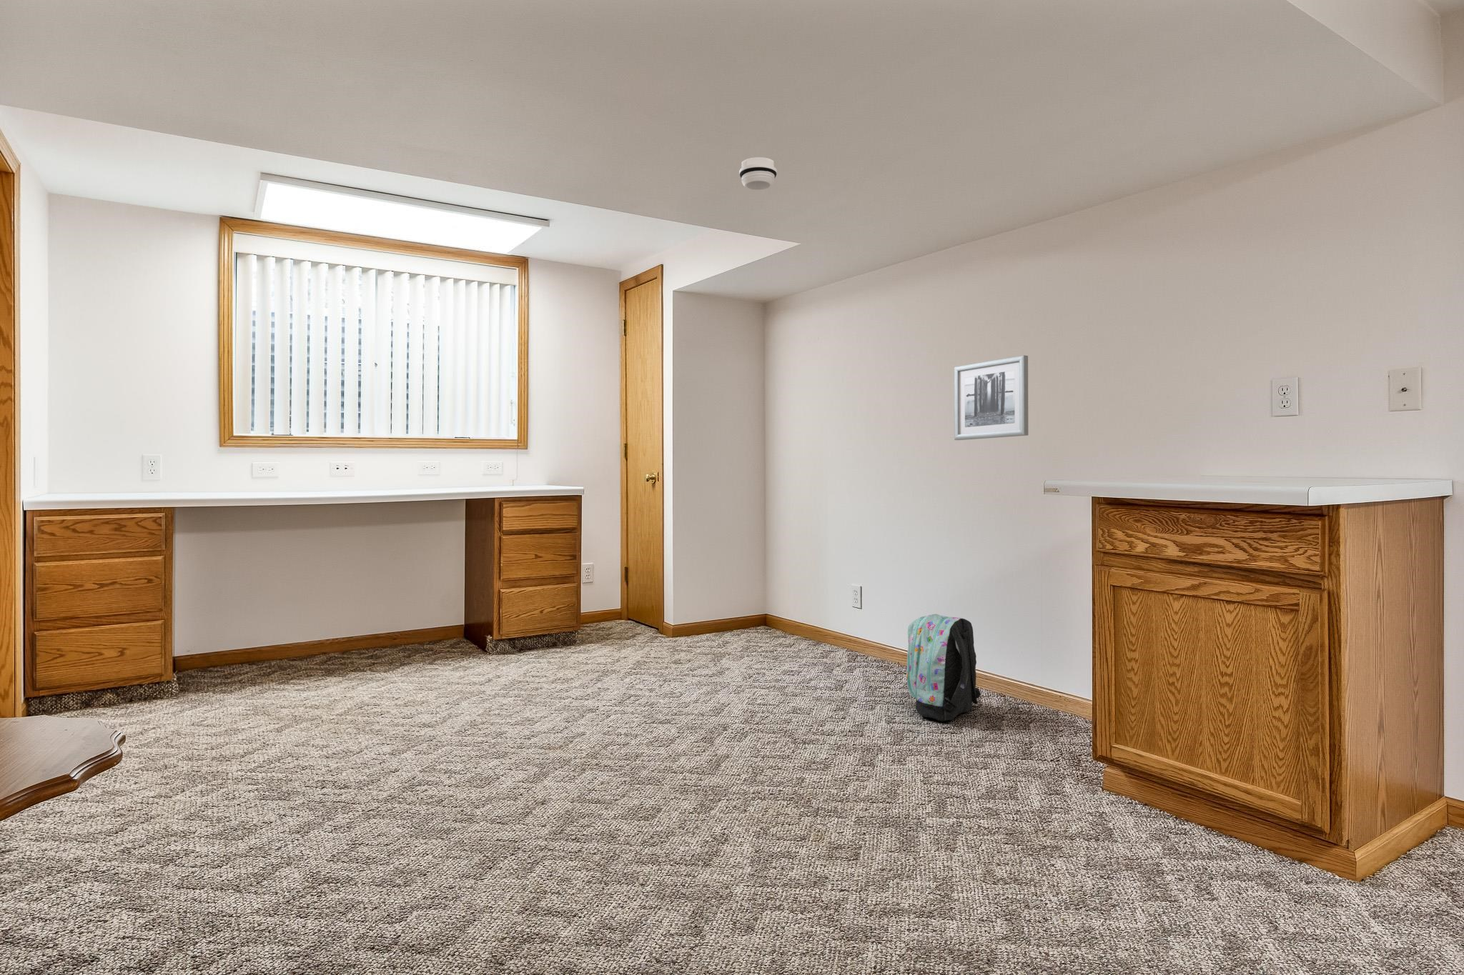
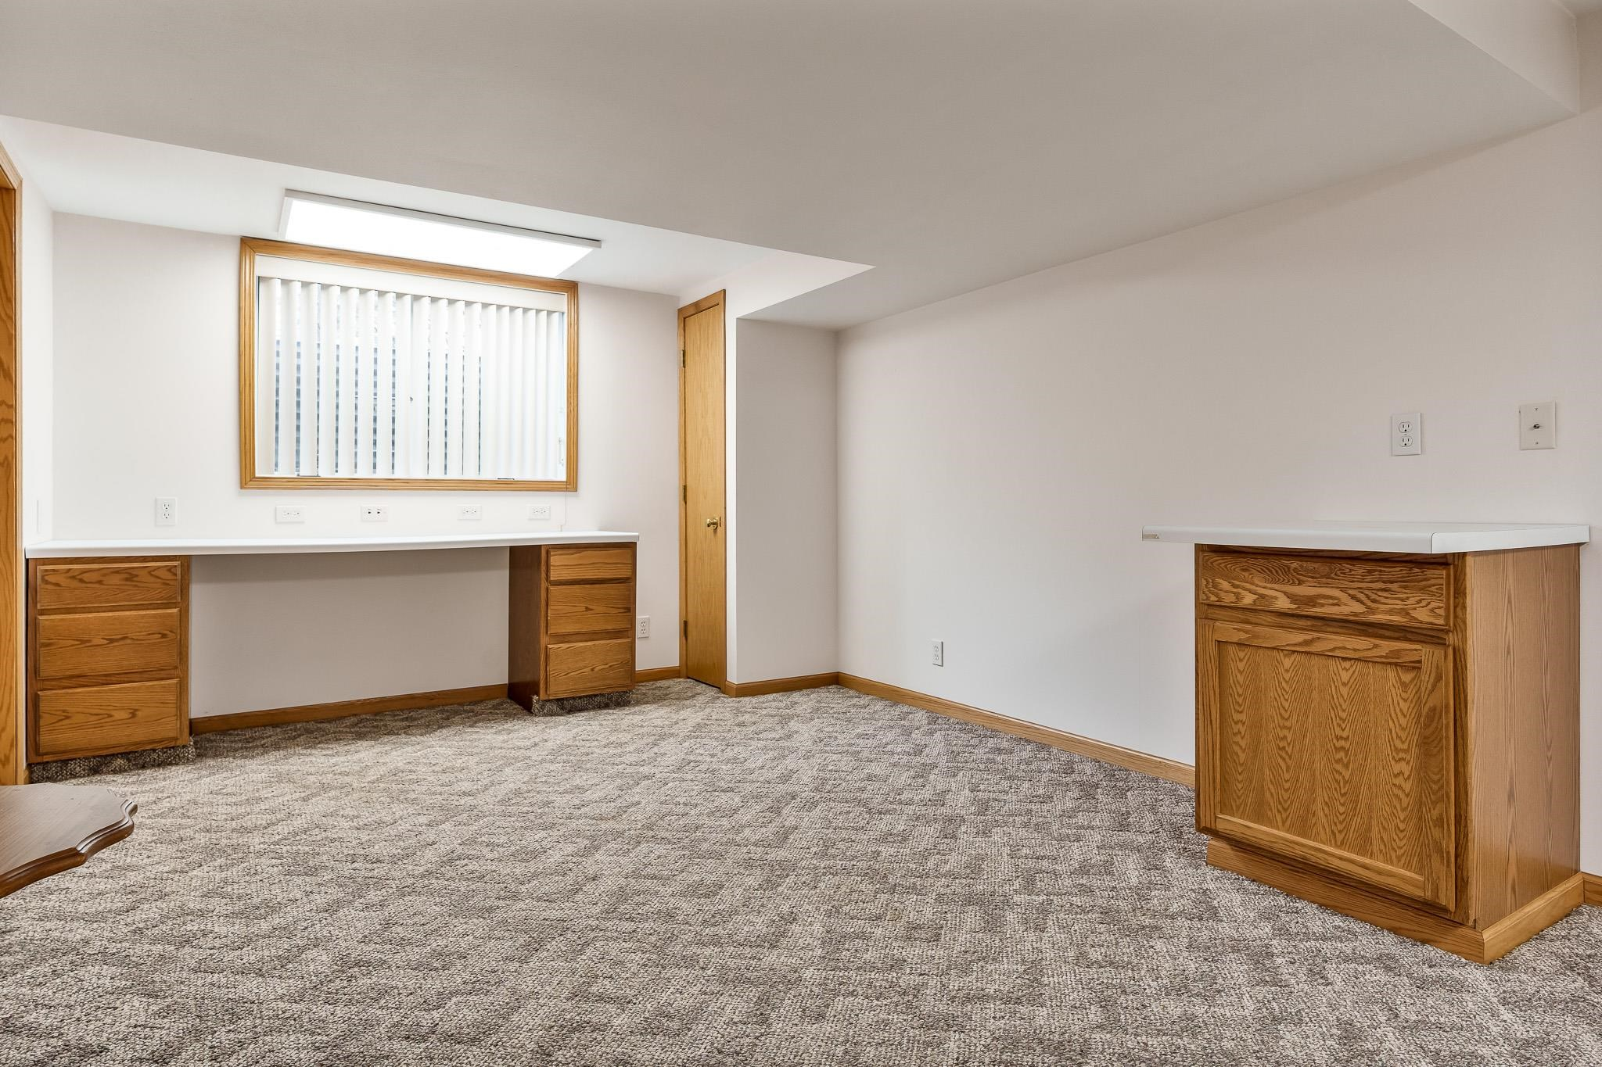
- wall art (989, 399)
- backpack (942, 664)
- smoke detector (758, 174)
